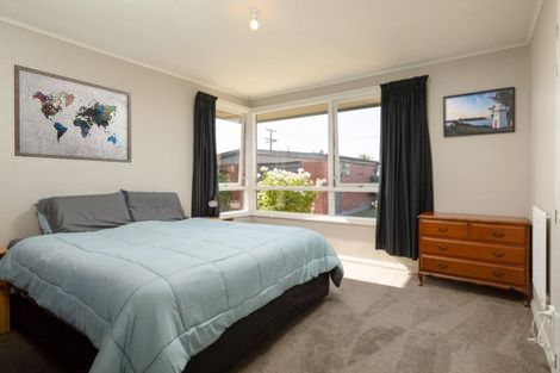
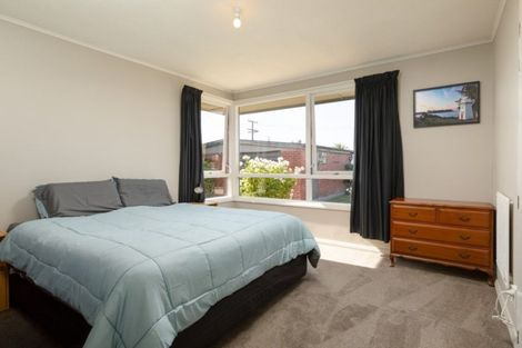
- wall art (80, 120)
